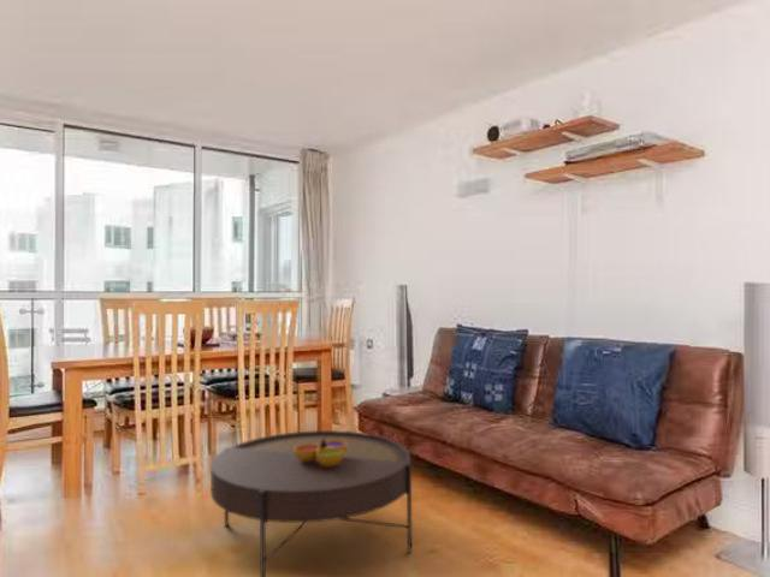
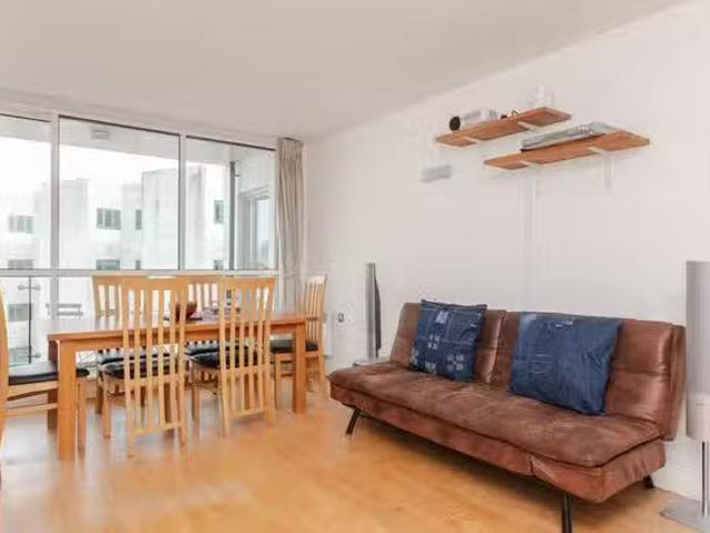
- coffee table (313, 496)
- decorative bowl (319, 448)
